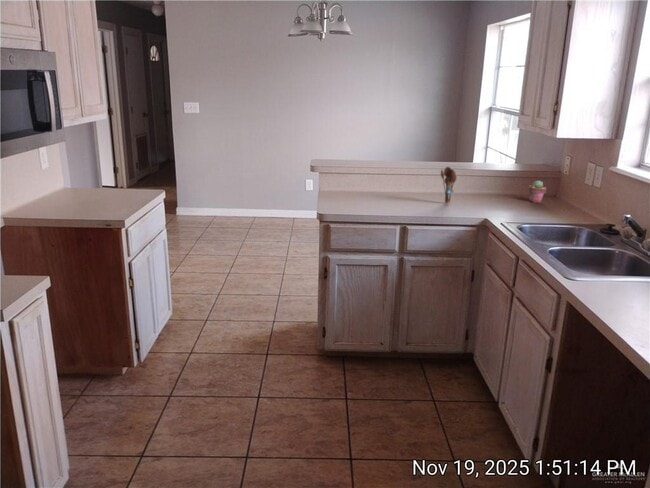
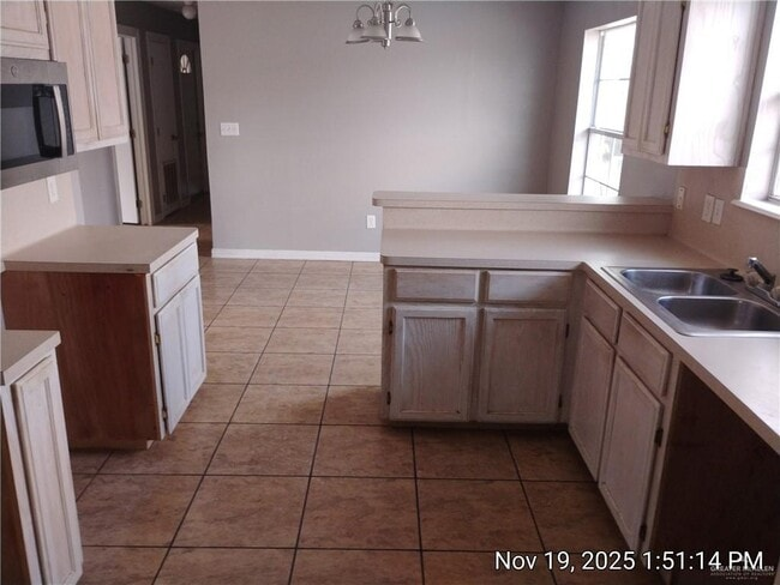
- utensil holder (448, 184)
- potted succulent (536, 191)
